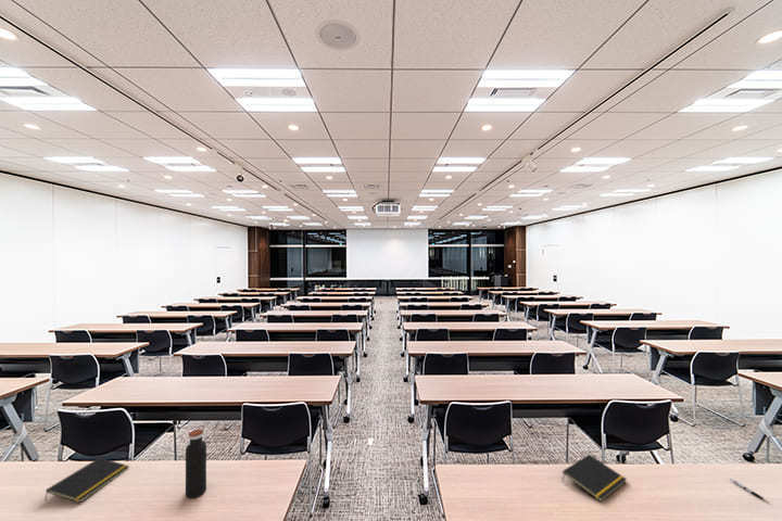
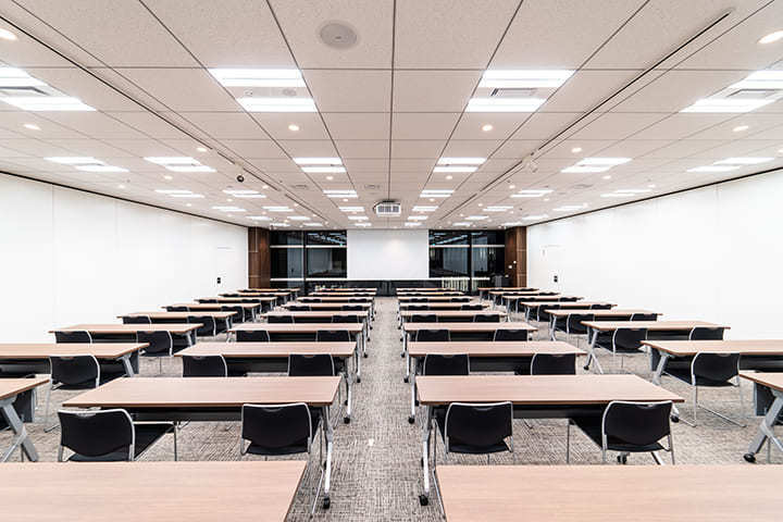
- water bottle (195, 462)
- notepad (90, 478)
- notepad (594, 475)
- pen (748, 490)
